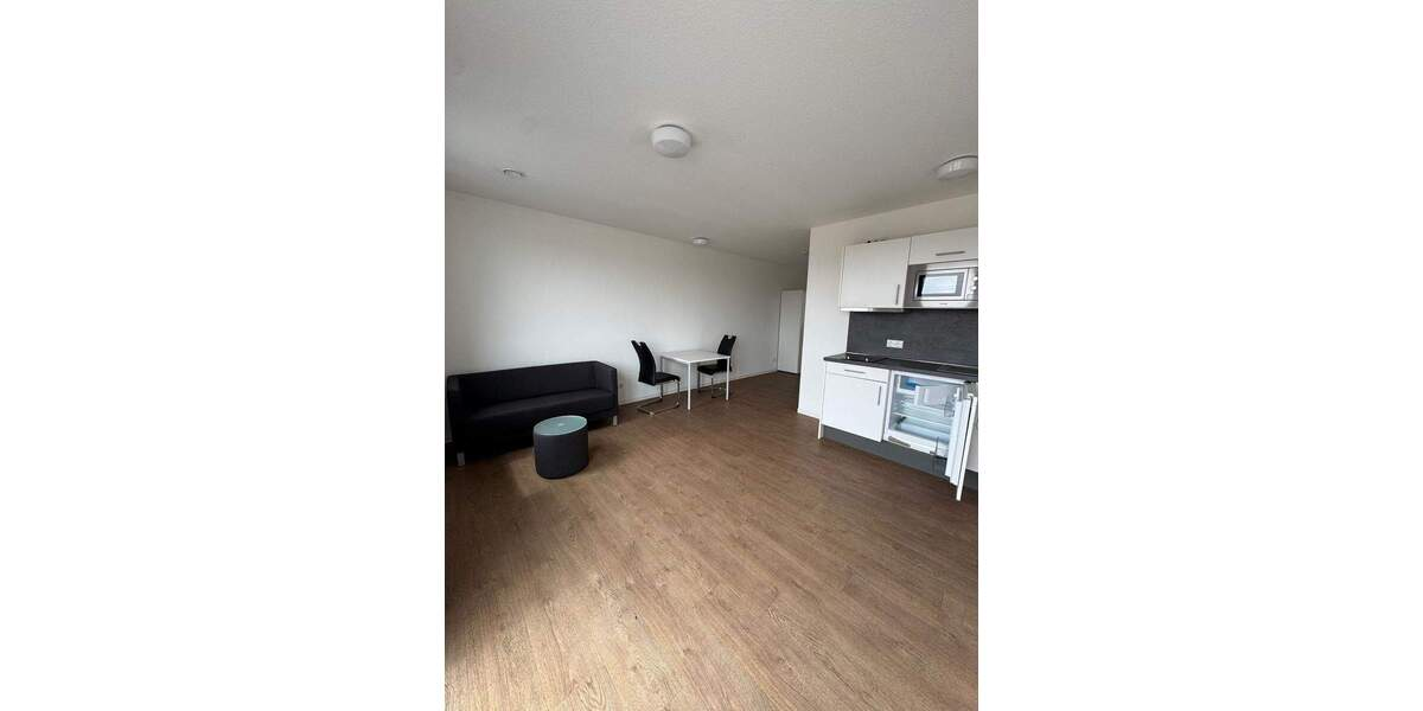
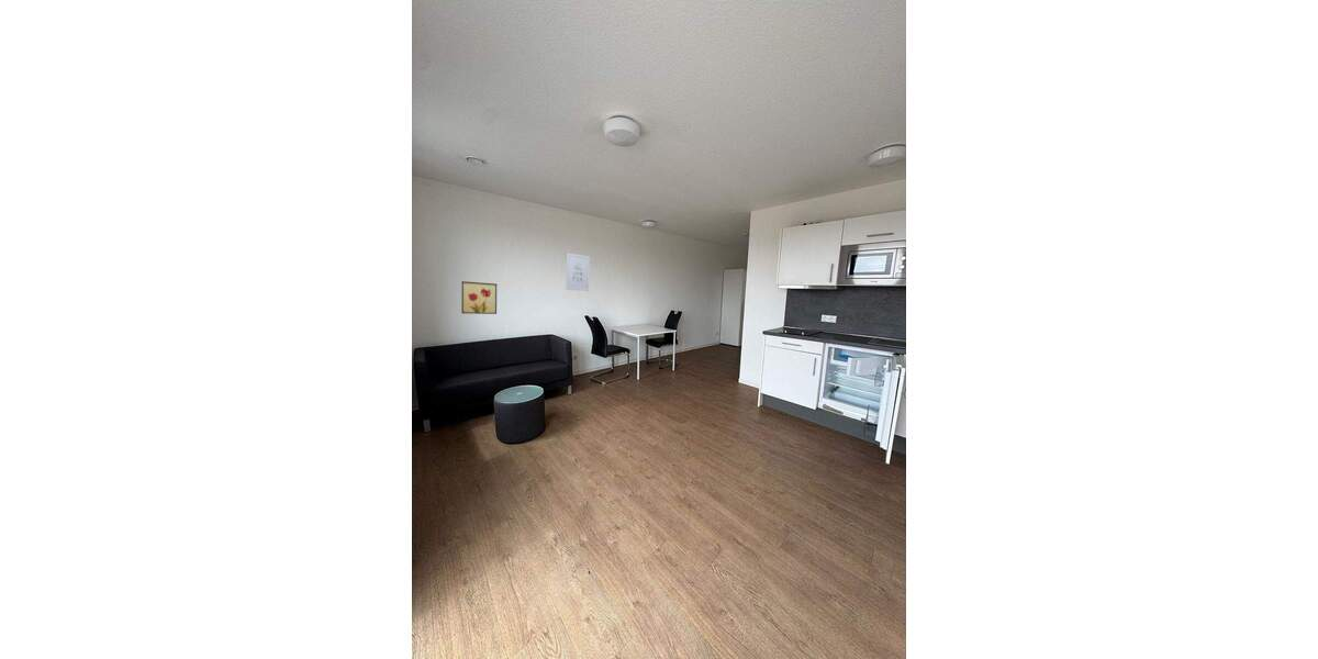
+ wall art (578, 272)
+ wall art (479, 298)
